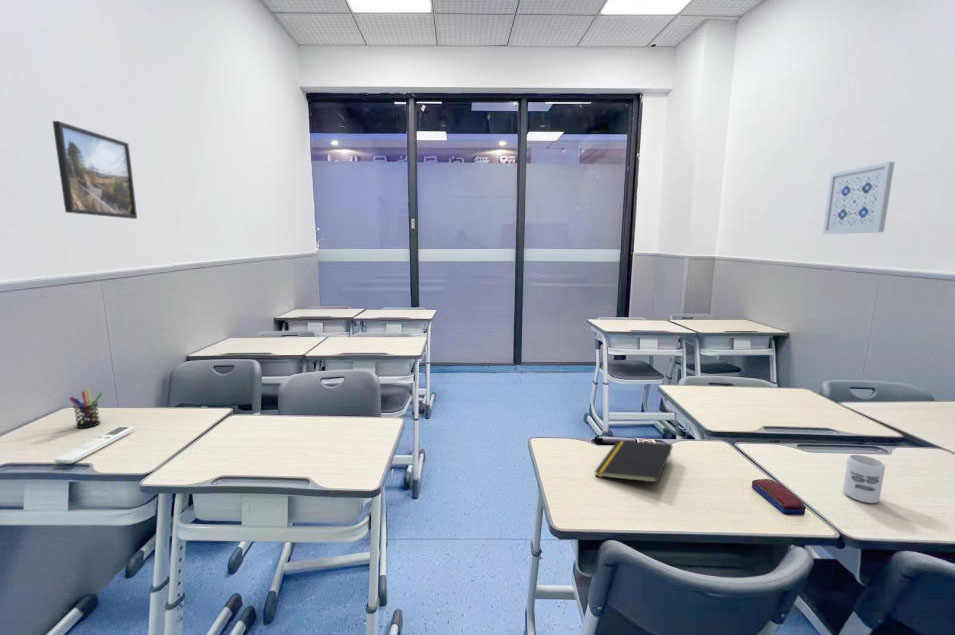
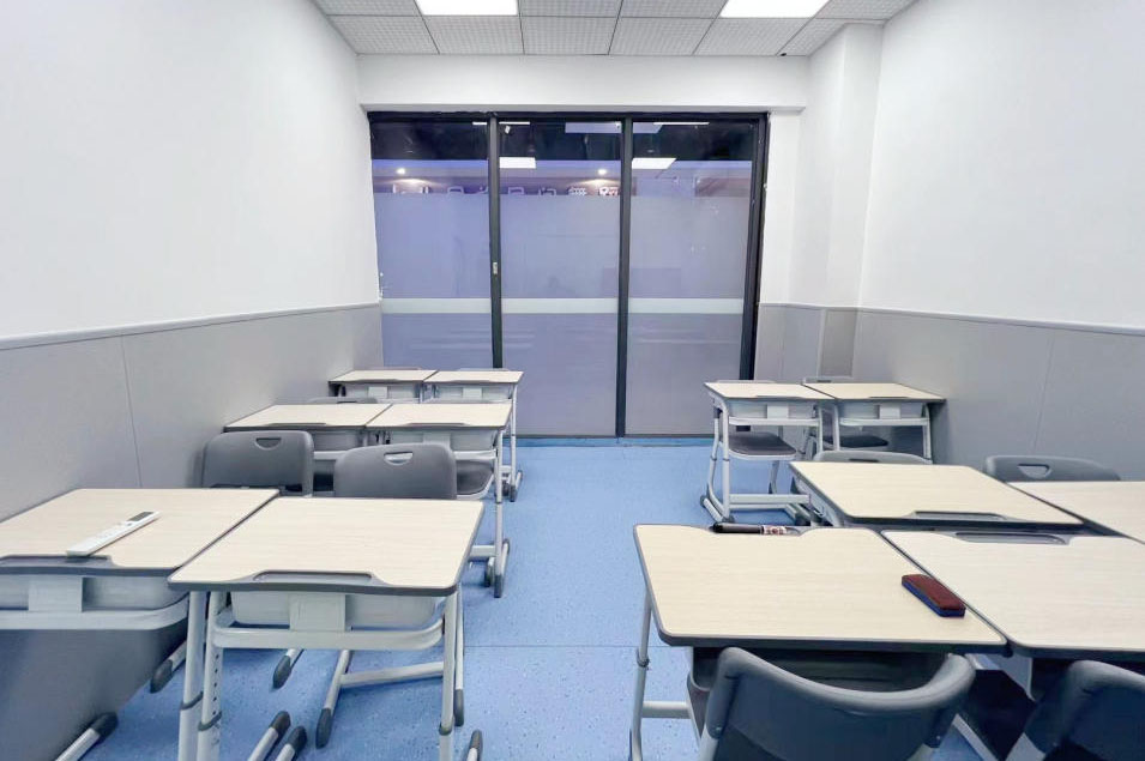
- cup (863, 478)
- wall art (855, 201)
- notepad (635, 459)
- pen holder (88, 407)
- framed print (99, 175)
